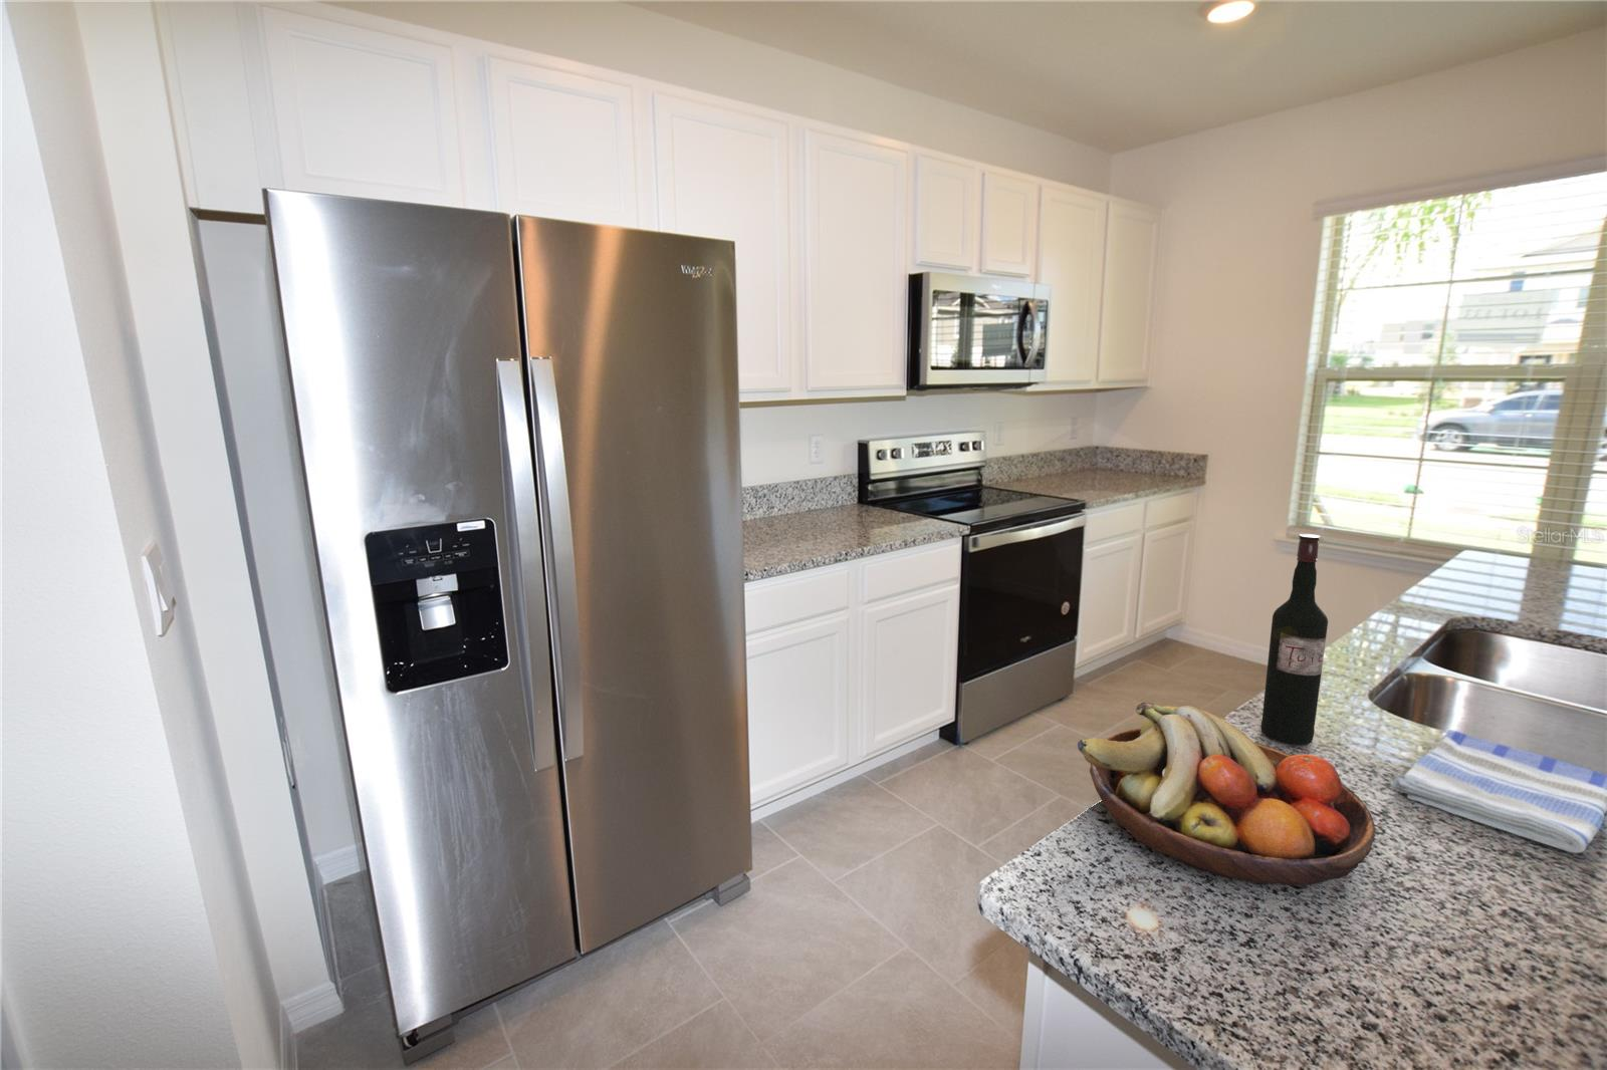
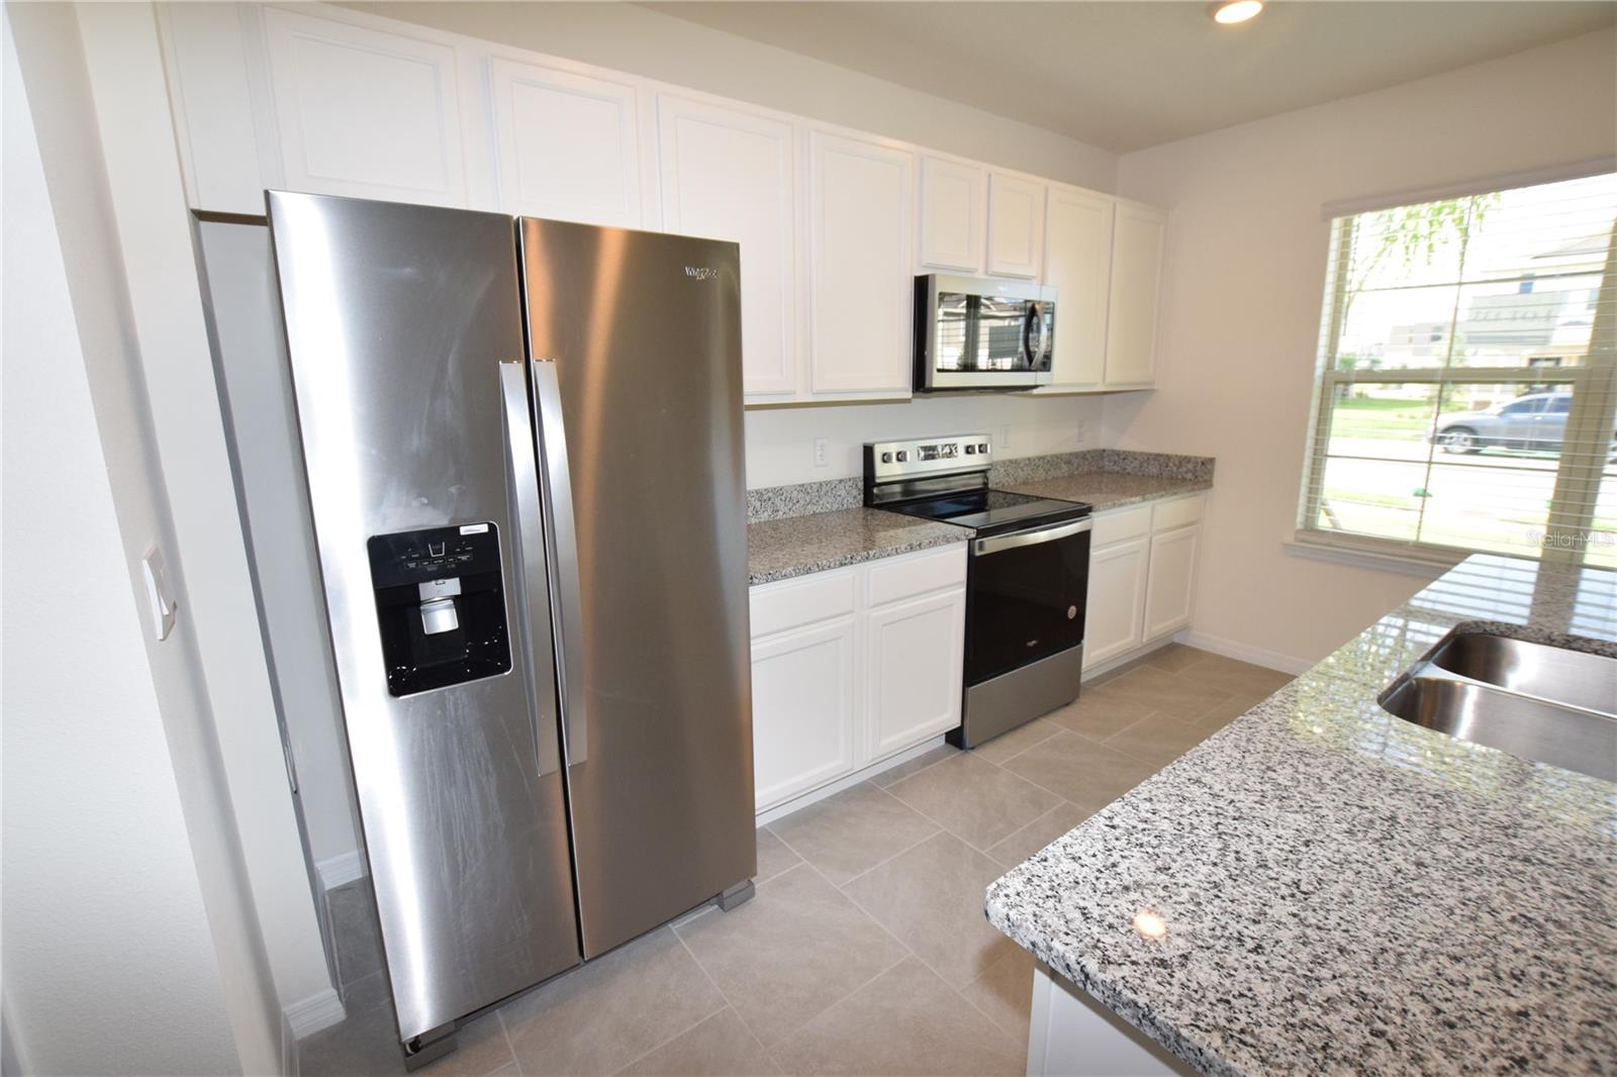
- dish towel (1504, 782)
- wine bottle (1298, 639)
- fruit bowl (1220, 775)
